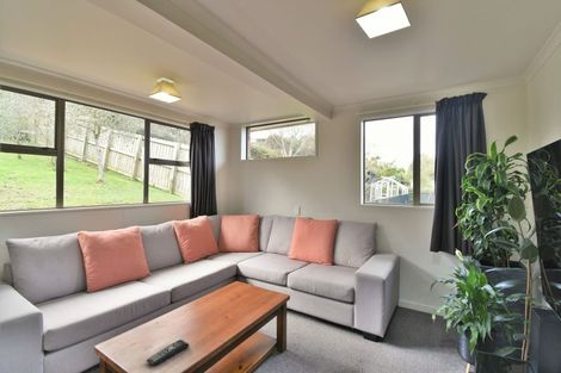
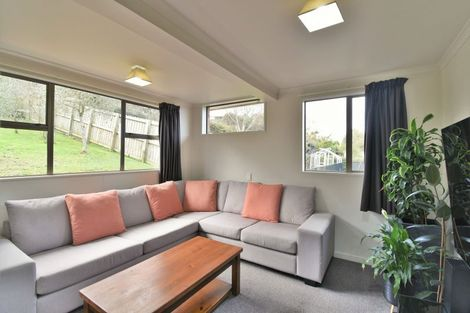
- remote control (168, 352)
